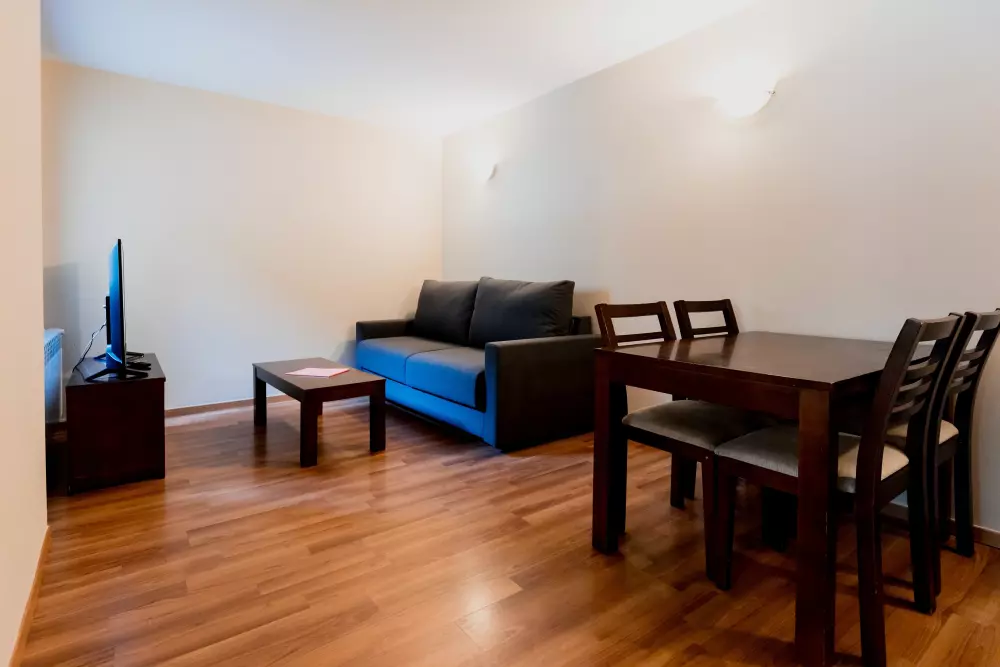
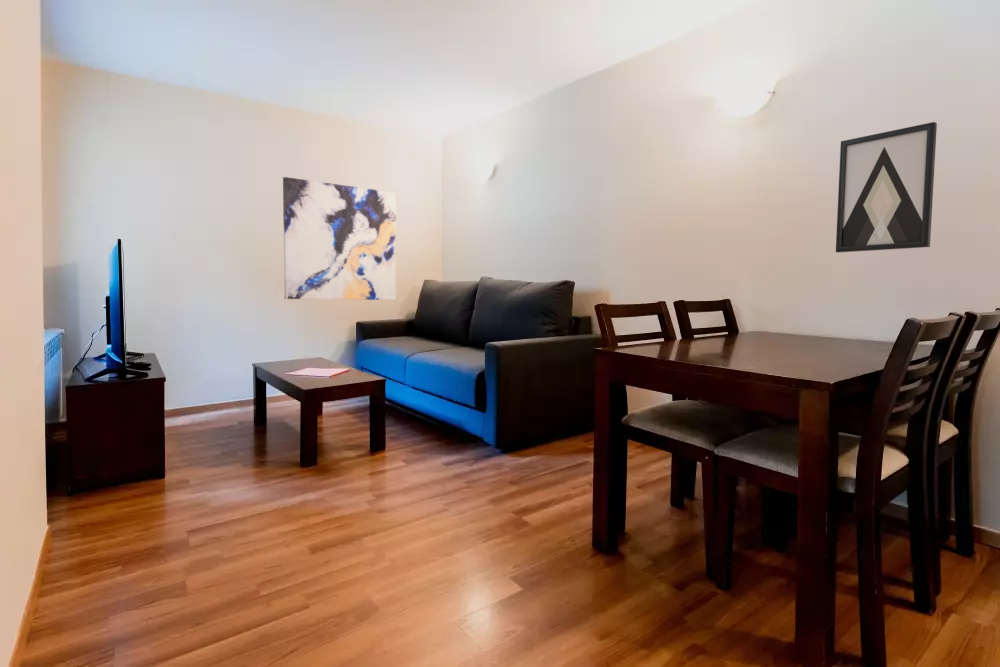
+ wall art (883, 191)
+ wall art (343, 242)
